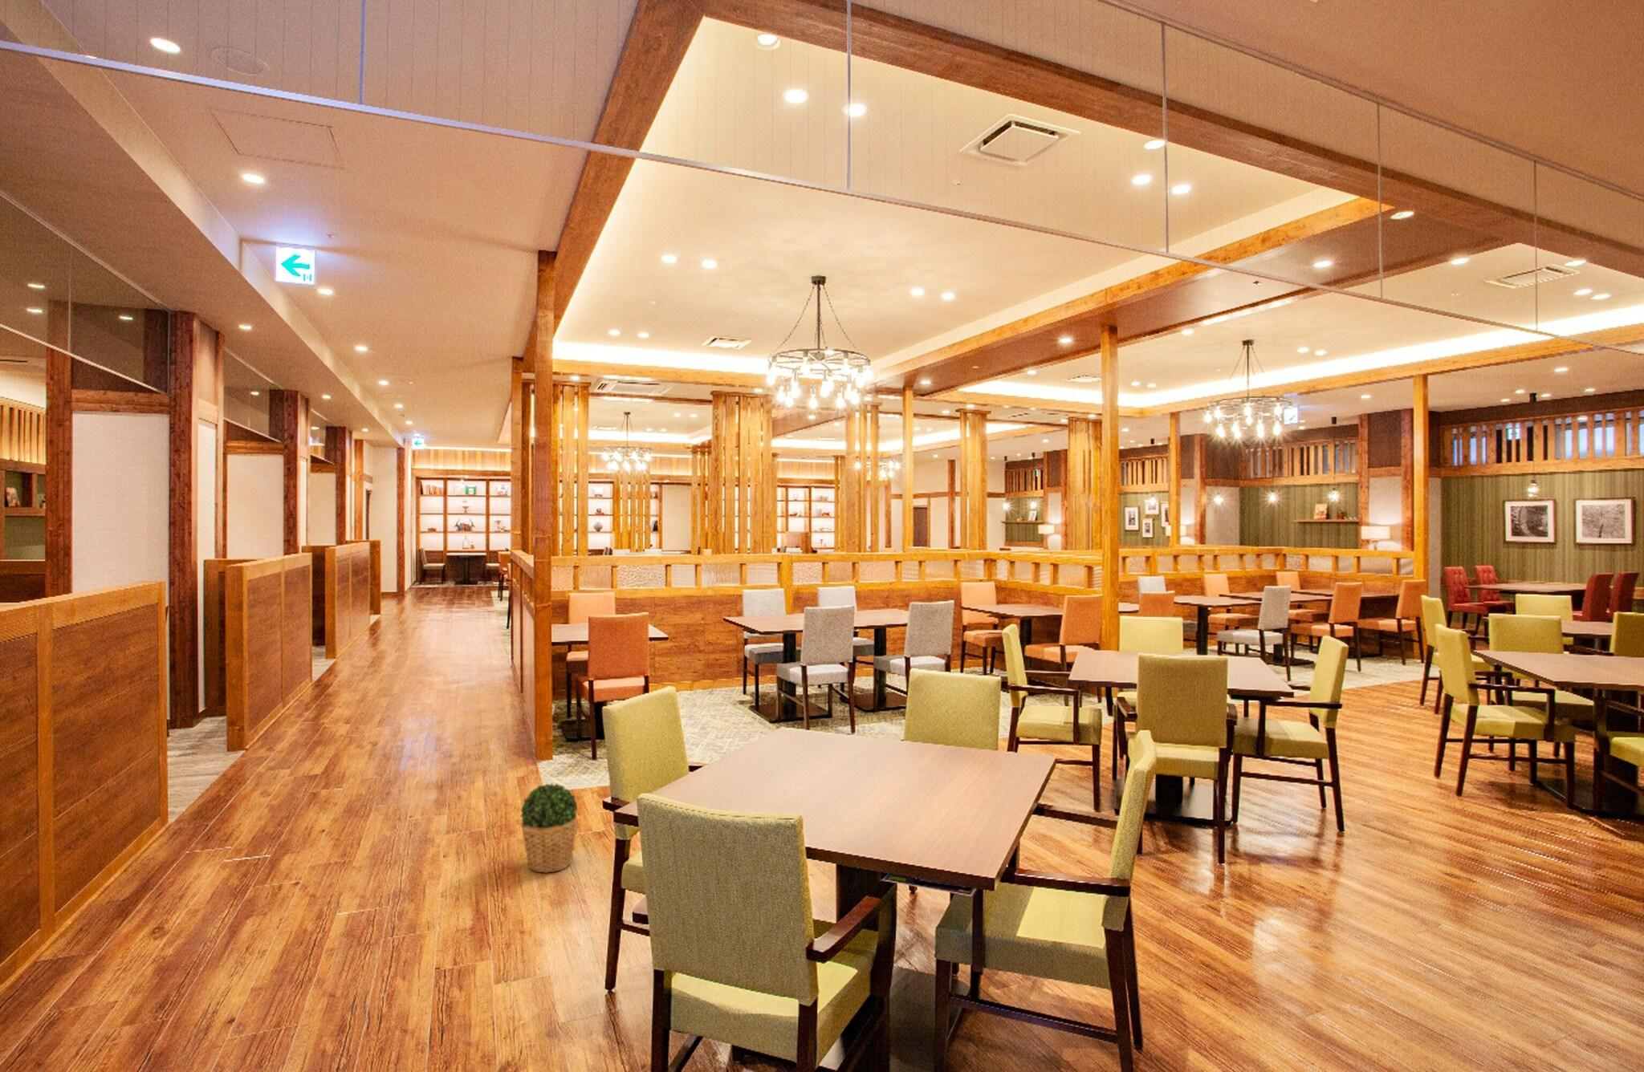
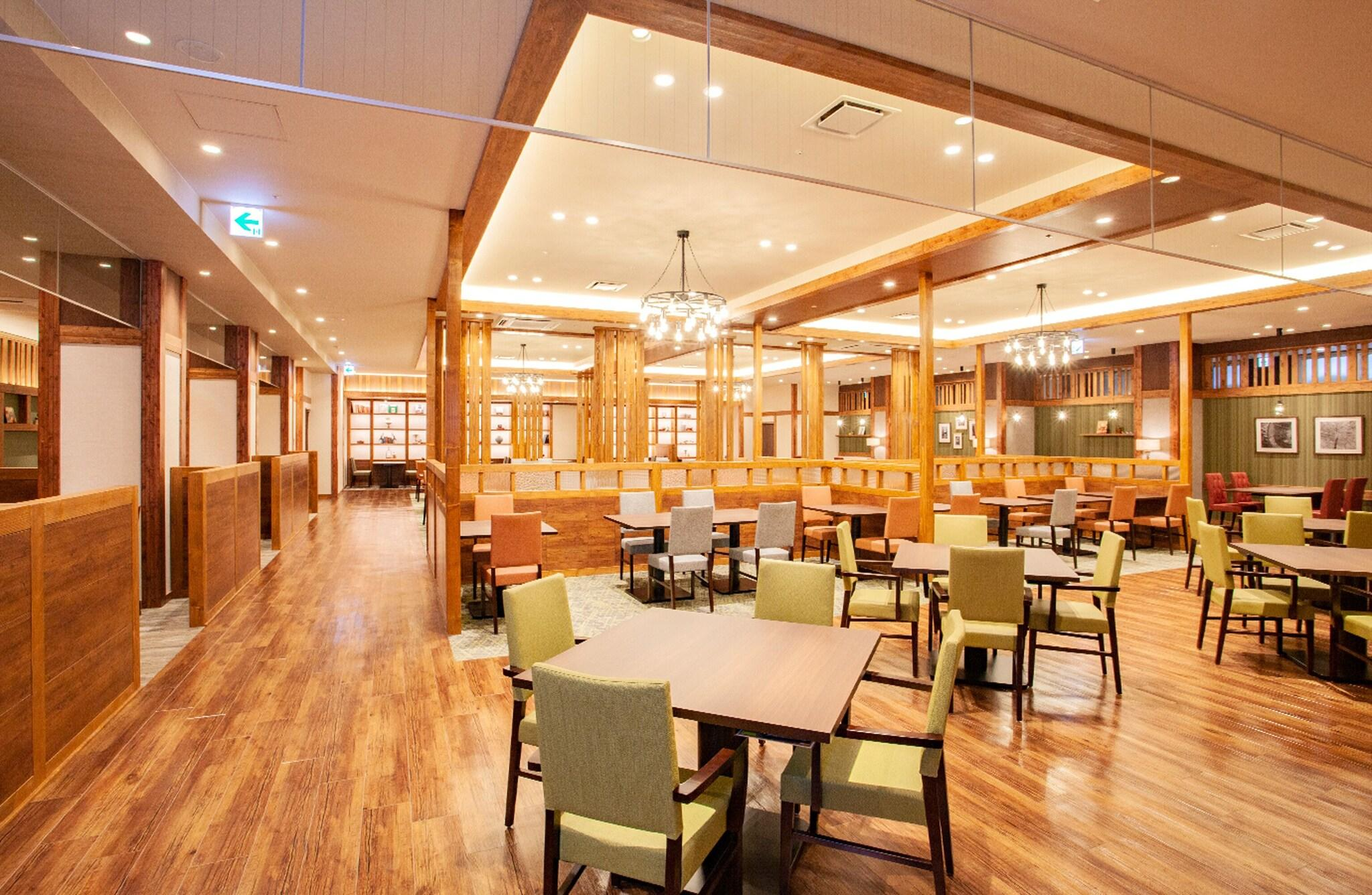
- potted plant (549, 825)
